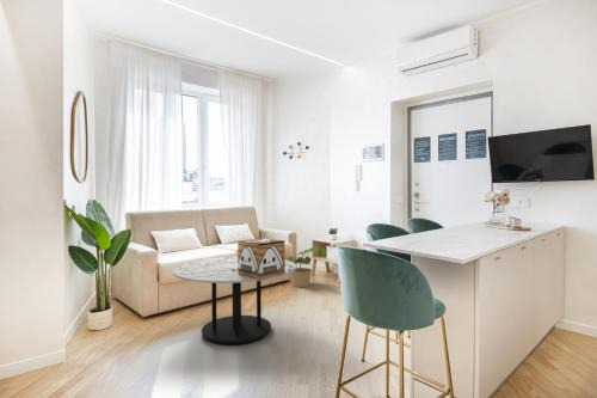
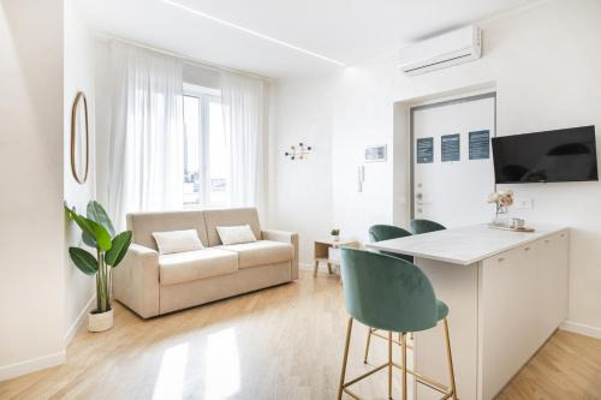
- decorative box (260, 257)
- potted plant (306, 268)
- coffee table (236, 299)
